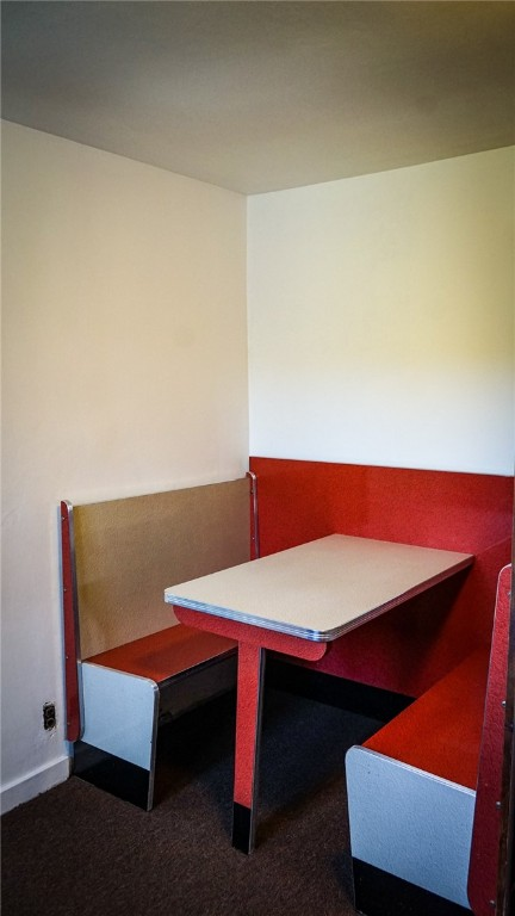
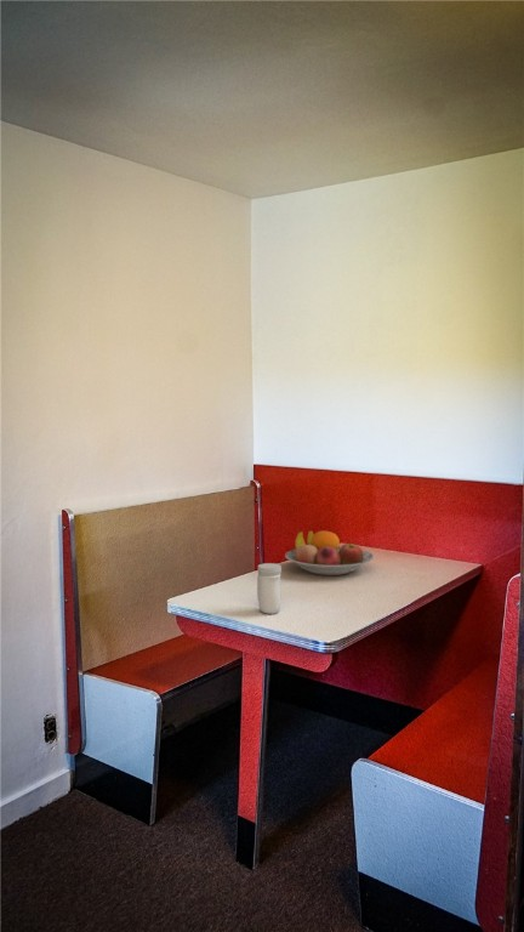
+ mug (267, 587)
+ fruit bowl (329, 551)
